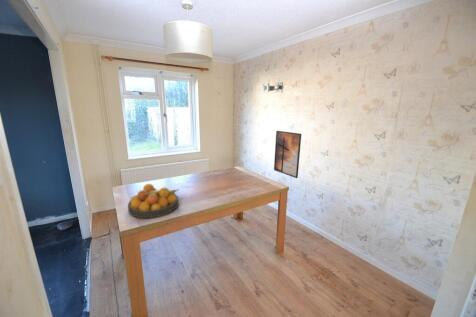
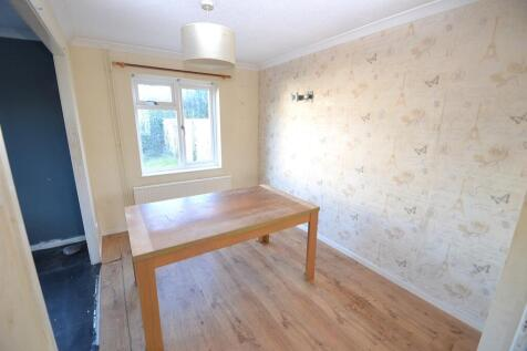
- fruit bowl (153, 197)
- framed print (286, 153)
